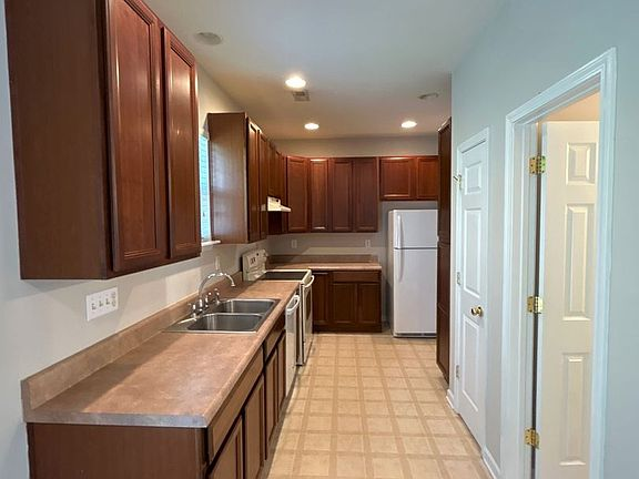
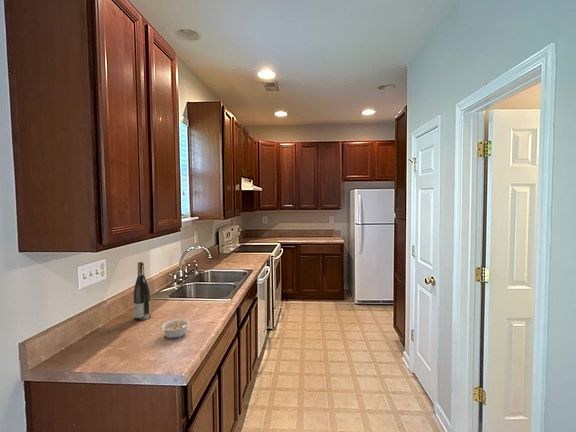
+ legume (175, 328)
+ wine bottle (141, 290)
